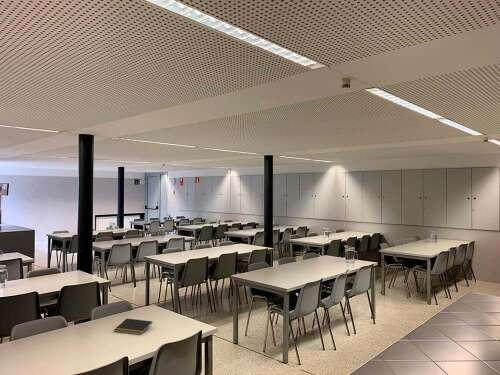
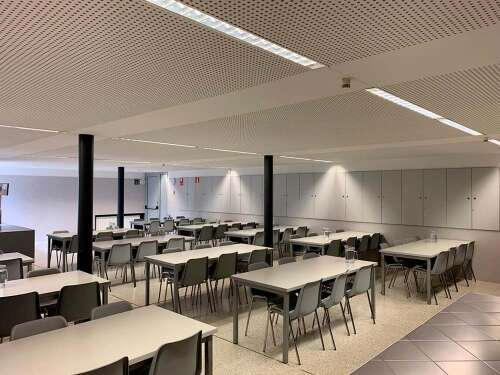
- notepad (133, 326)
